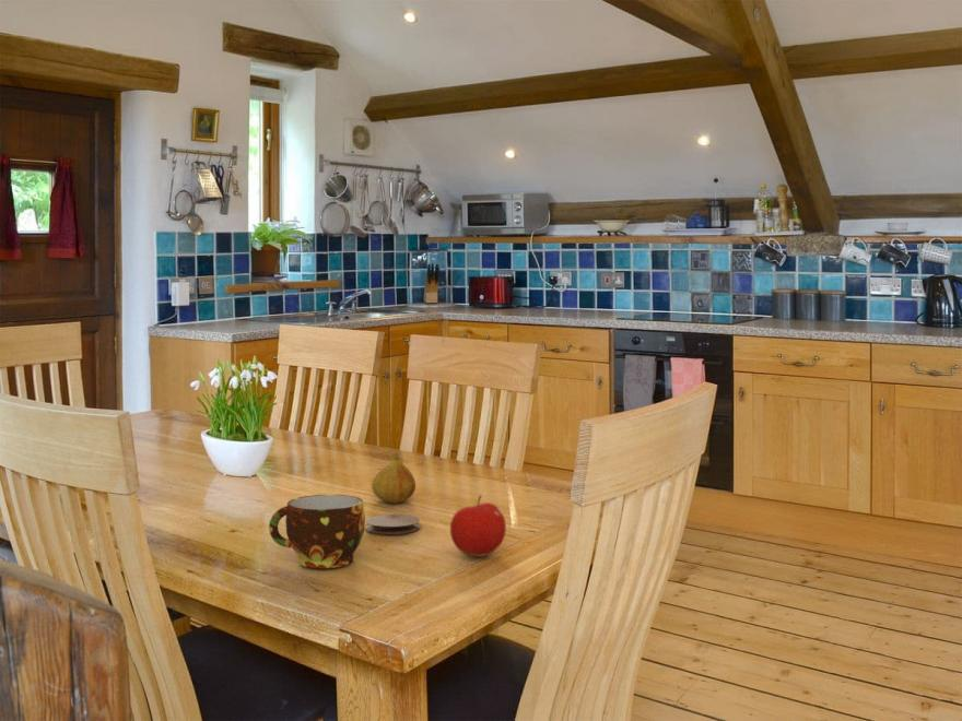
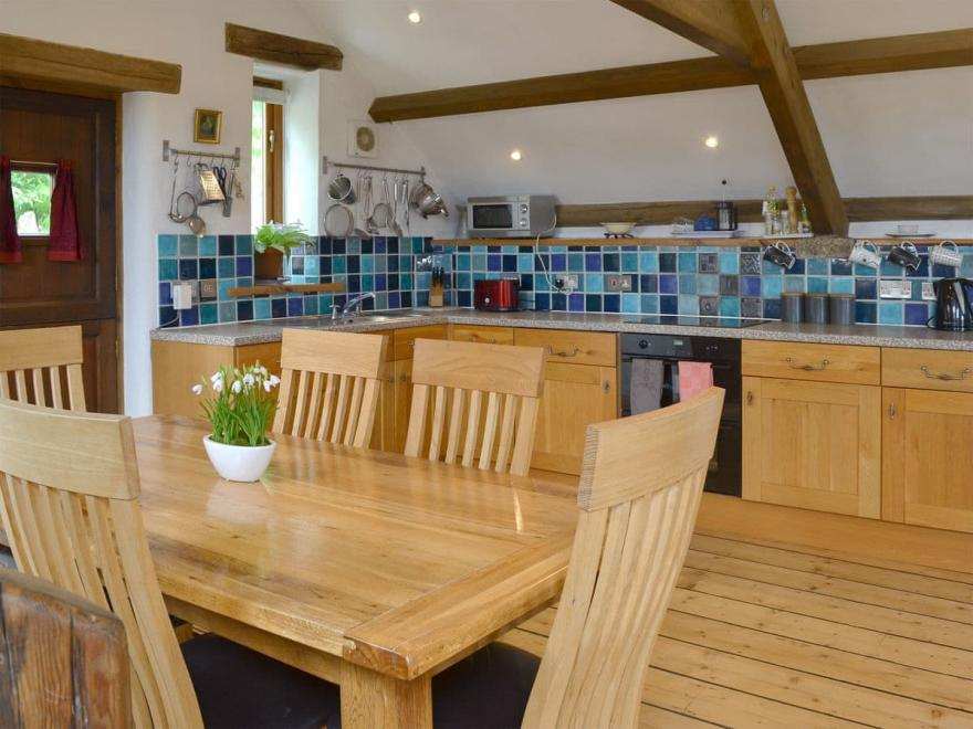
- coaster (392, 523)
- cup (321, 532)
- fruit (478, 524)
- fruit (394, 476)
